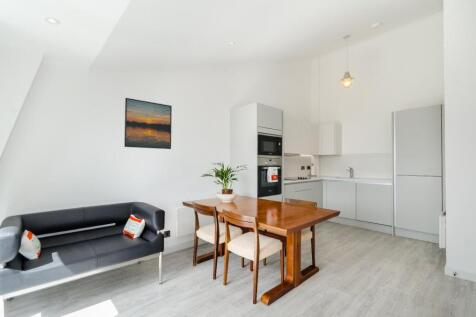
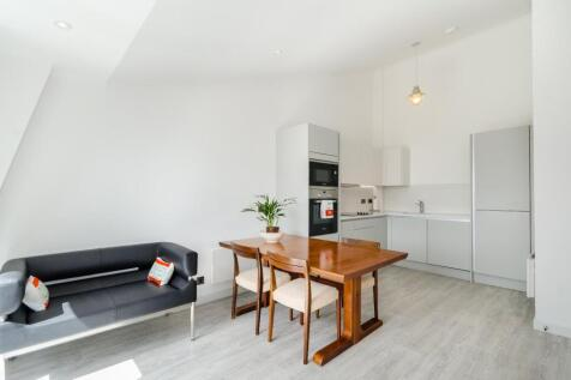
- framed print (149, 125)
